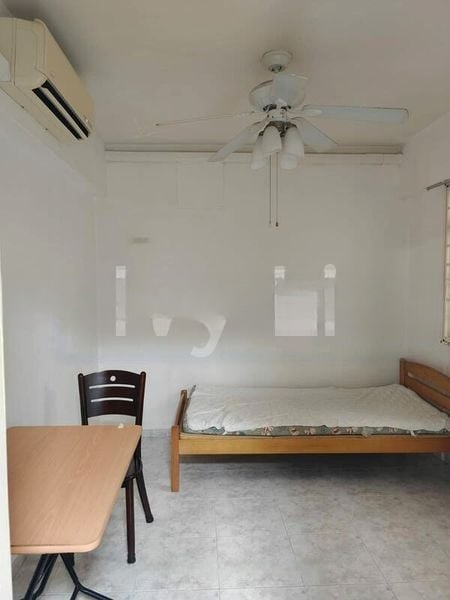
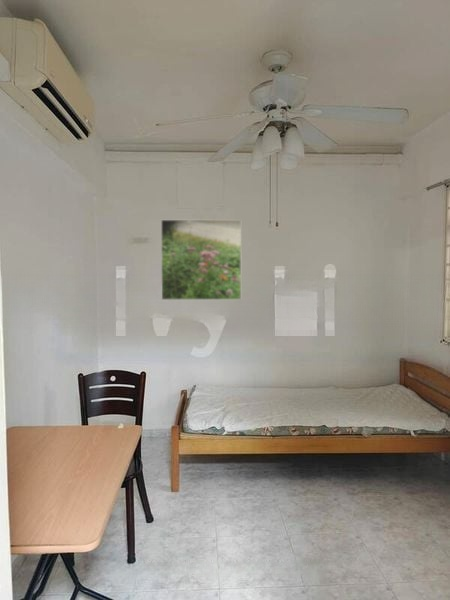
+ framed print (201, 260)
